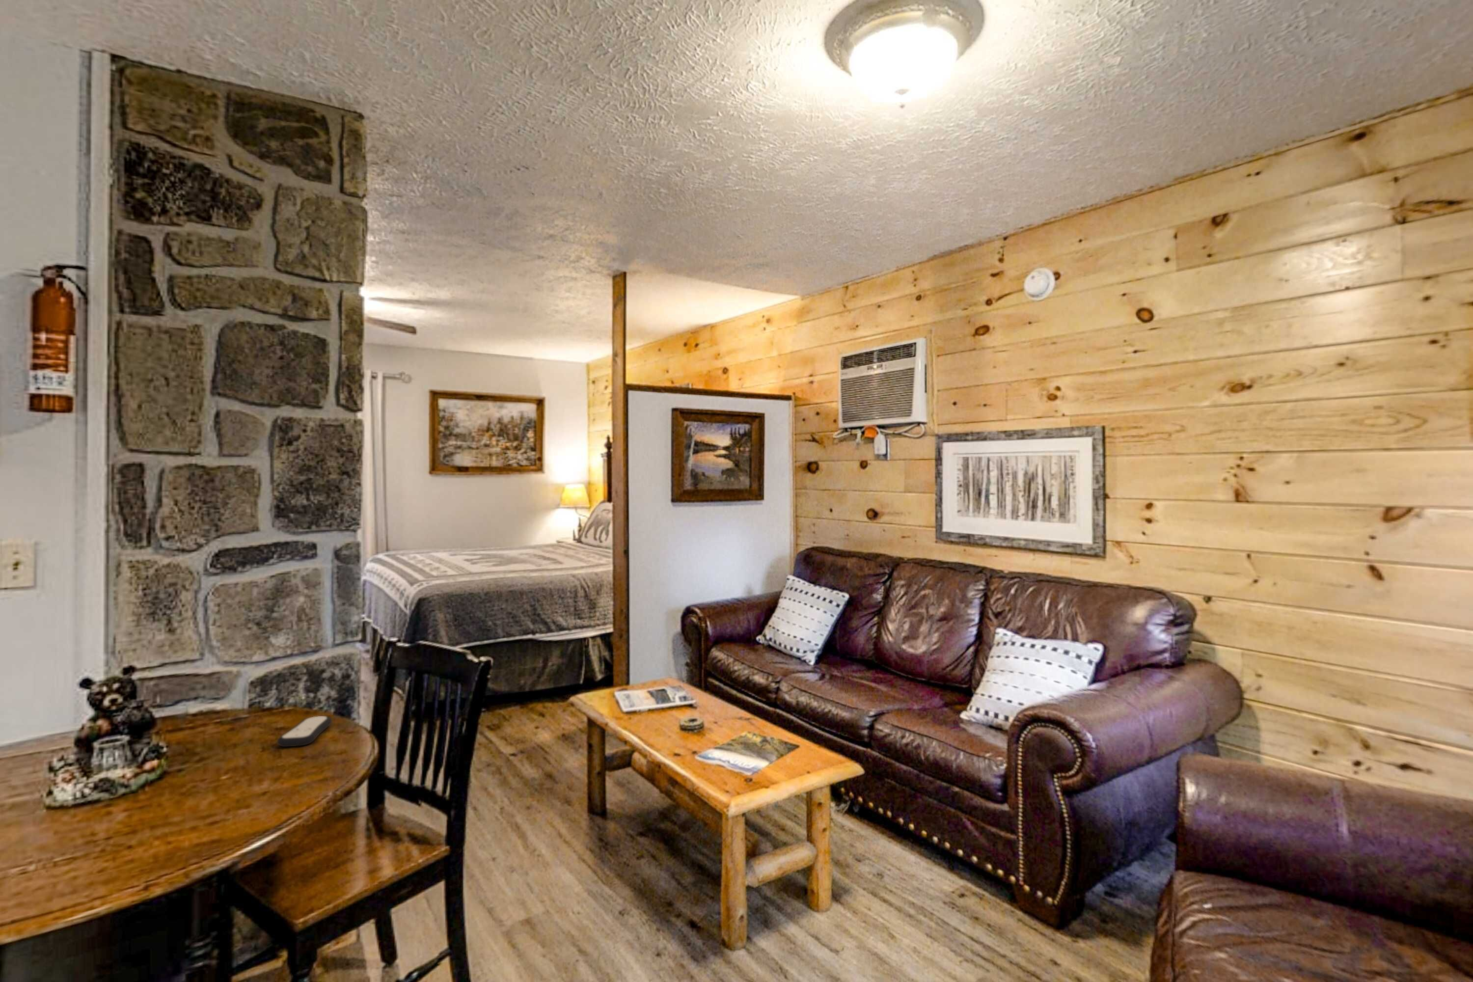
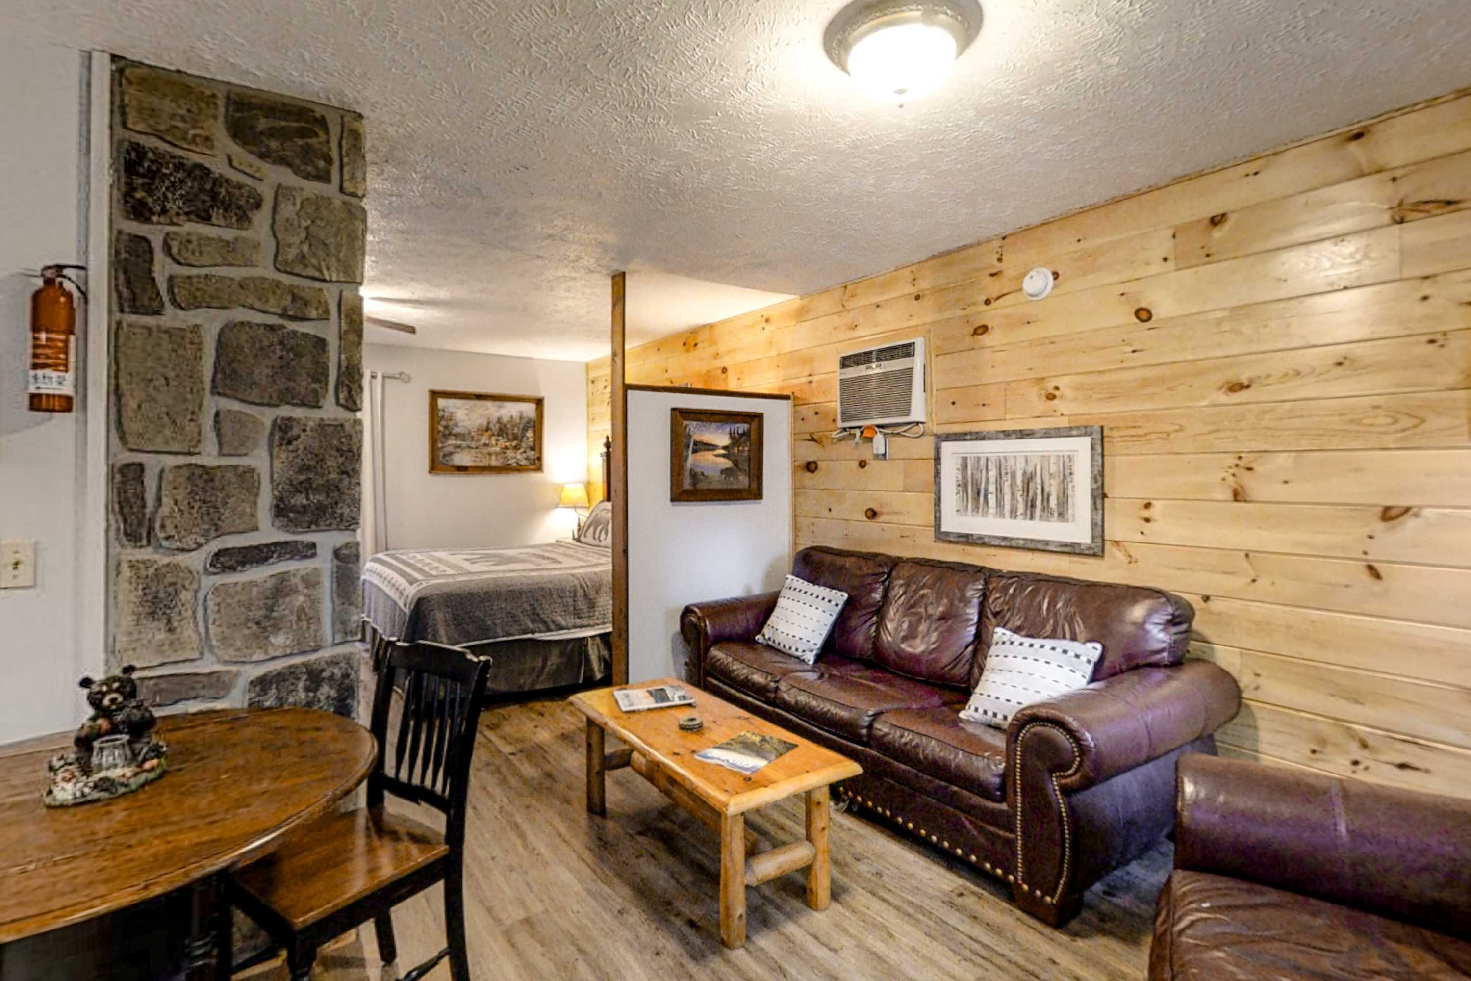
- remote control (307, 730)
